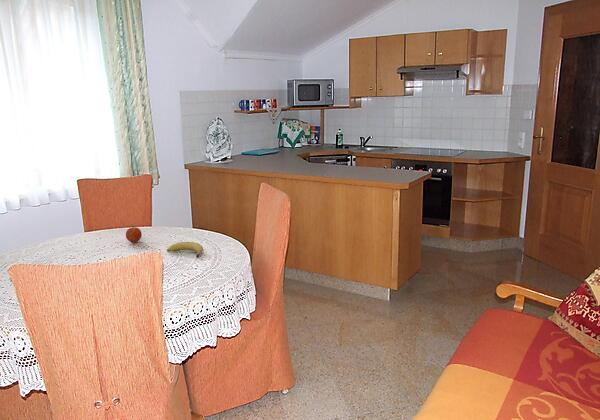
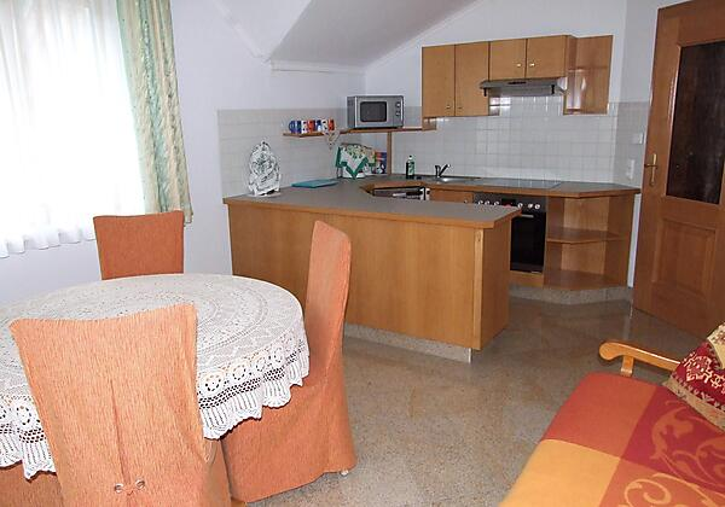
- fruit (133, 233)
- fruit (188, 248)
